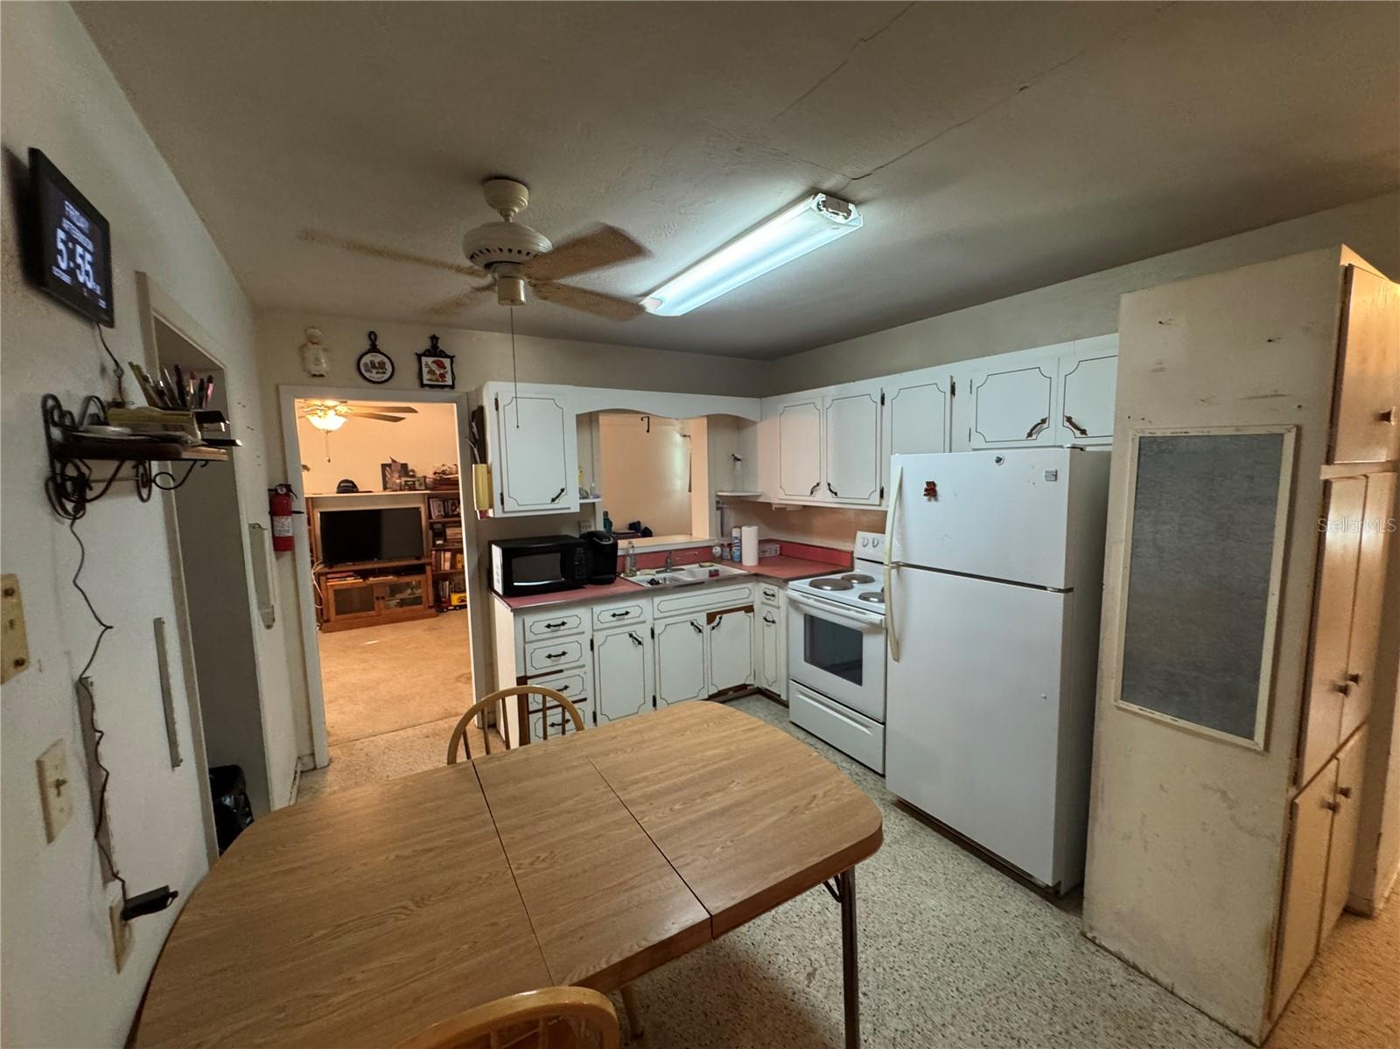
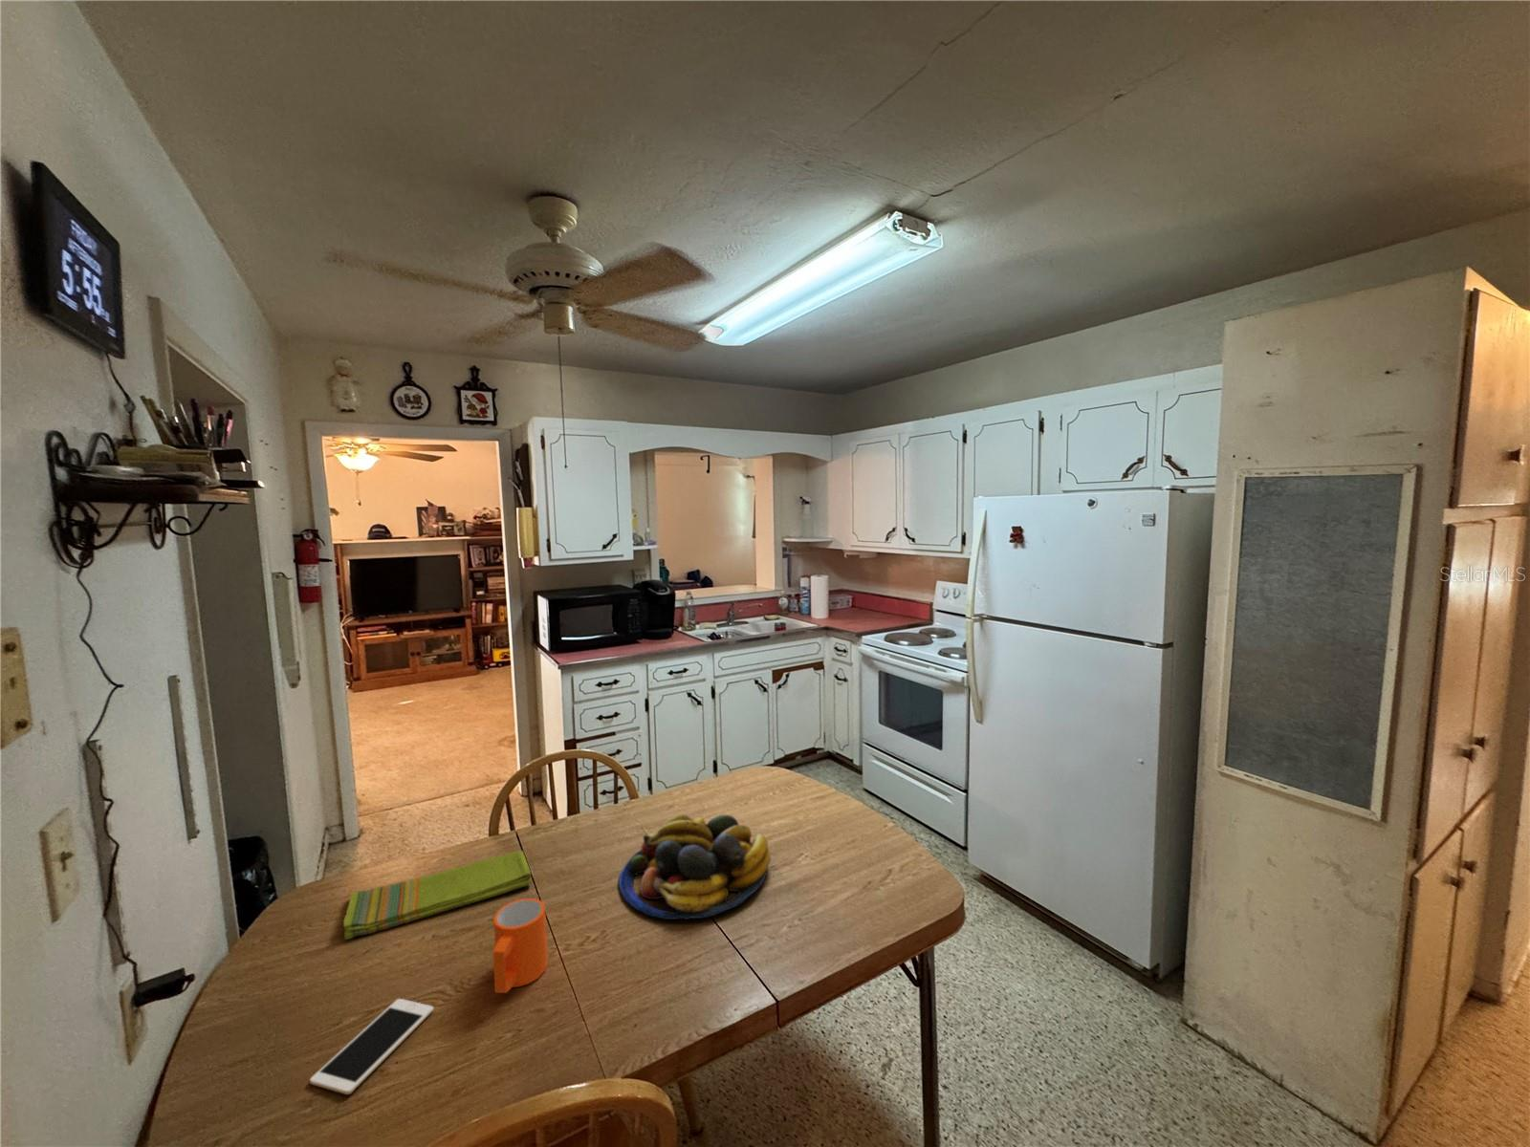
+ fruit bowl (693, 847)
+ cell phone (376, 1042)
+ mug (520, 946)
+ dish towel (442, 886)
